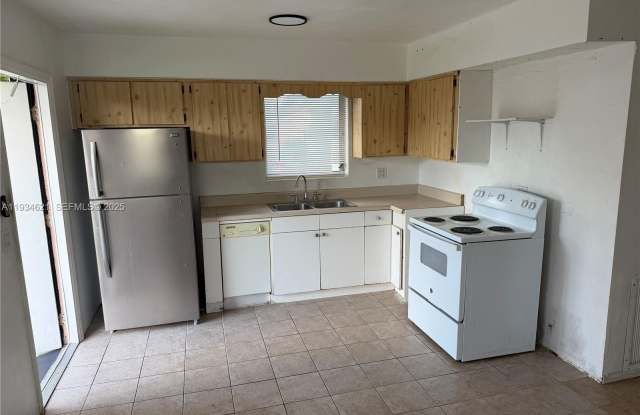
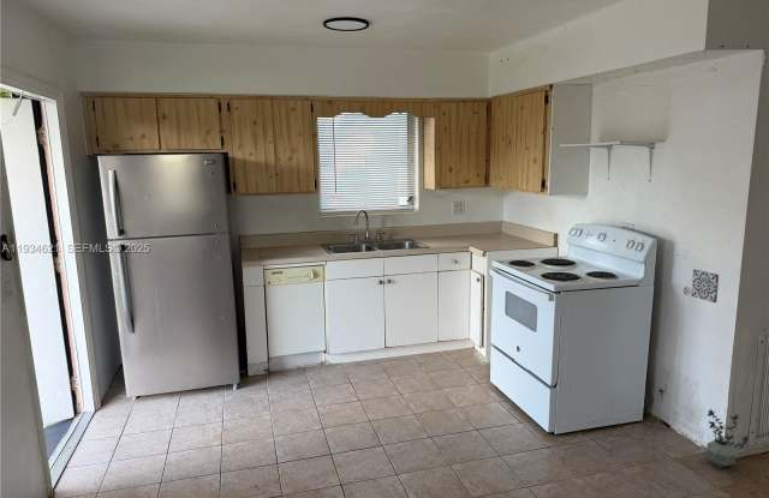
+ potted plant (726, 438)
+ decorative tile (701, 284)
